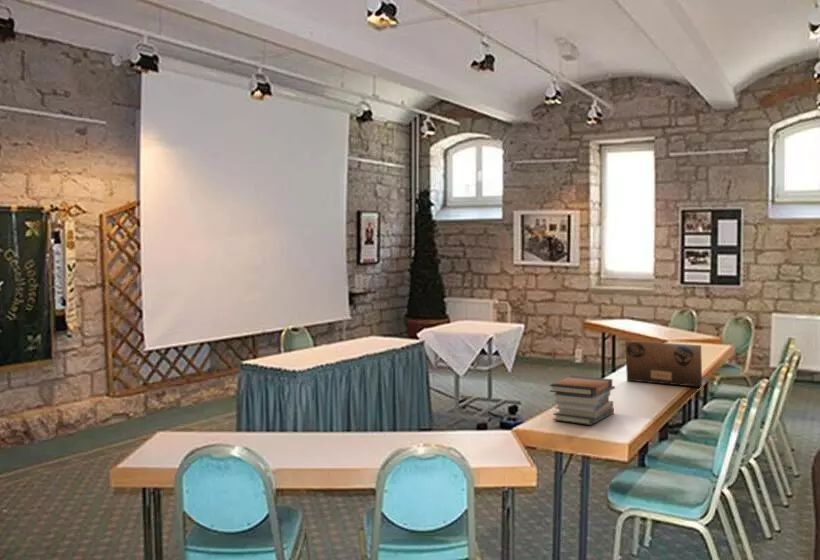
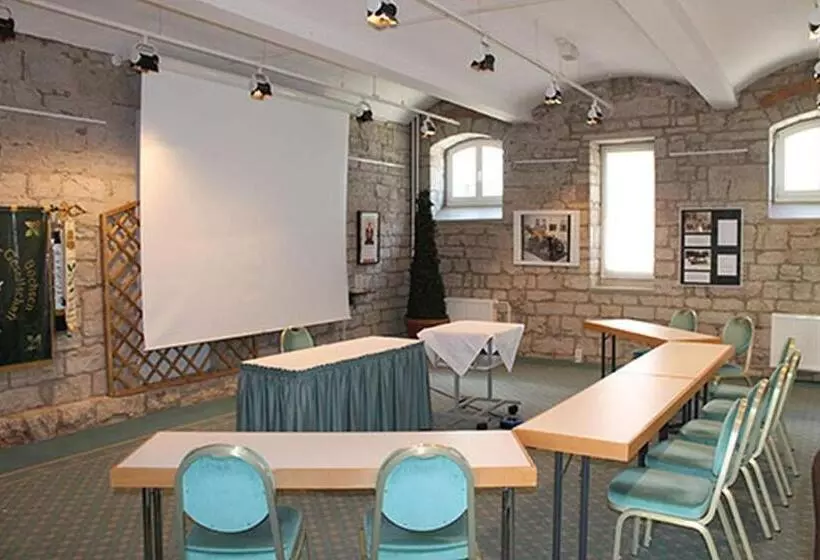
- laptop (667, 360)
- book stack (582, 399)
